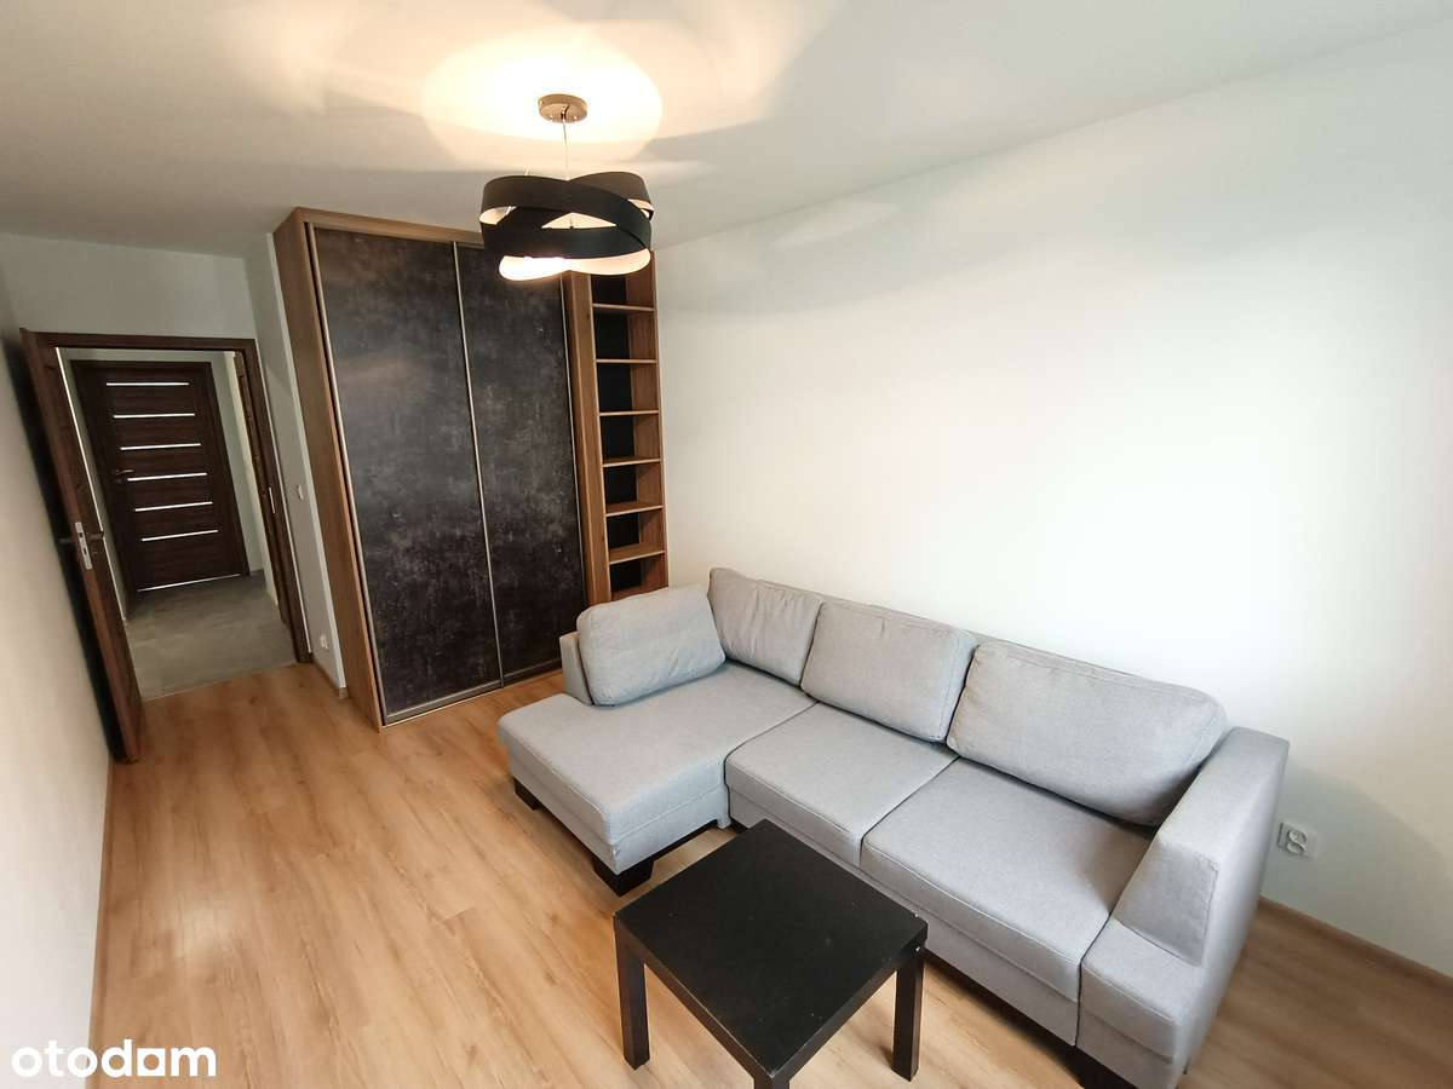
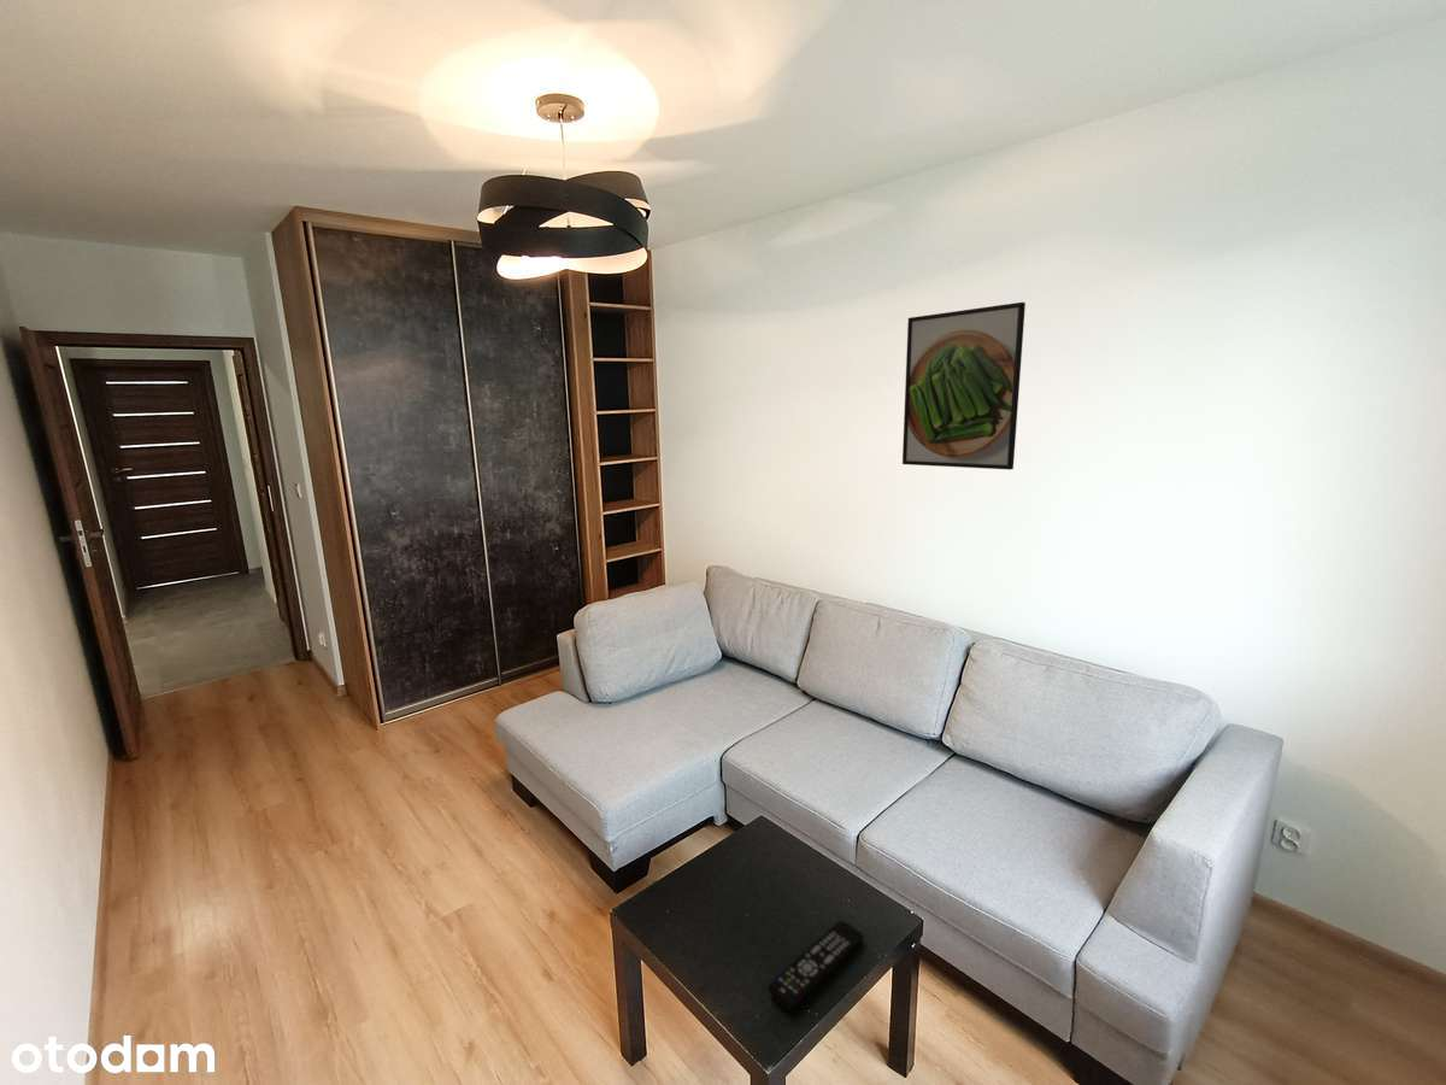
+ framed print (958, 389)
+ remote control (817, 962)
